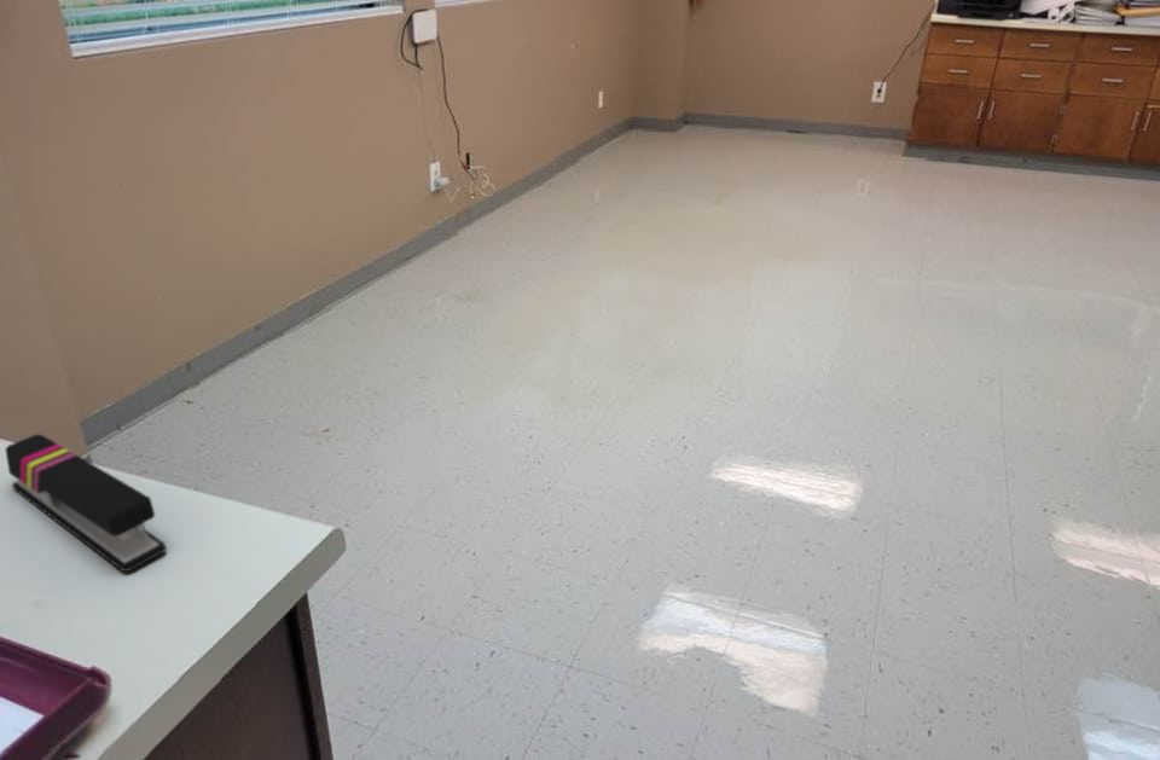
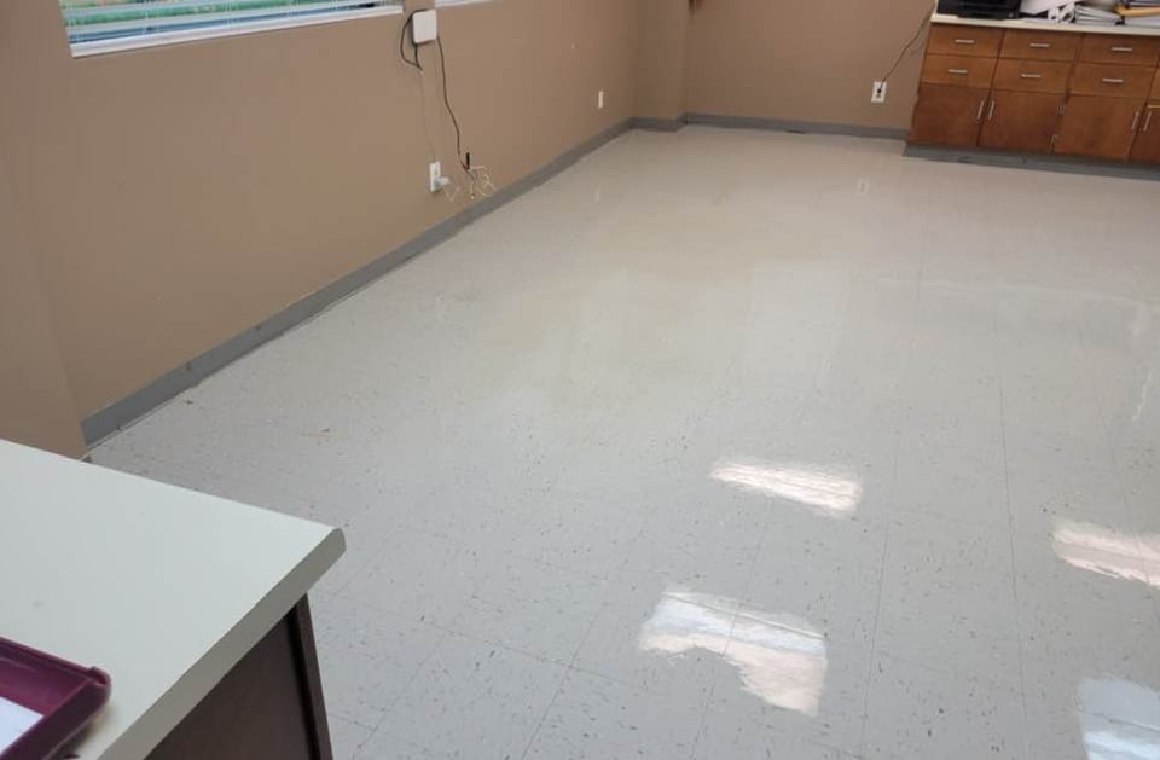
- stapler (79, 492)
